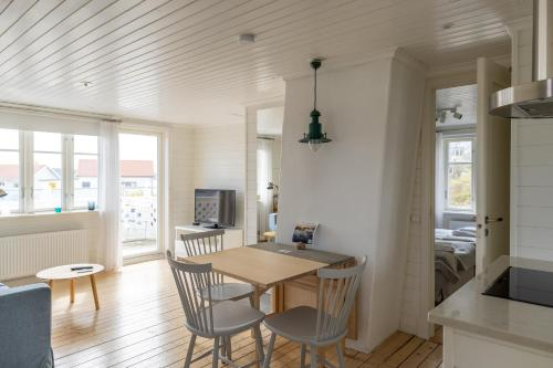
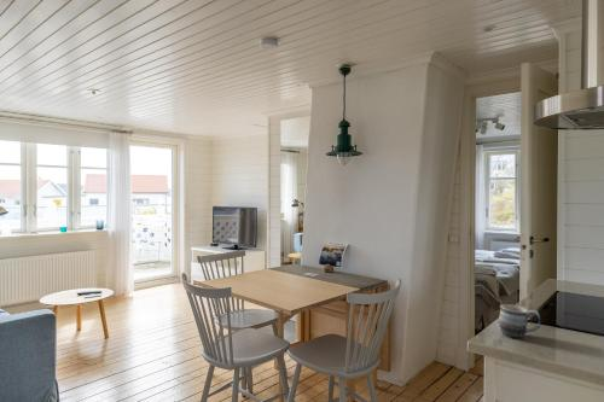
+ mug (518, 321)
